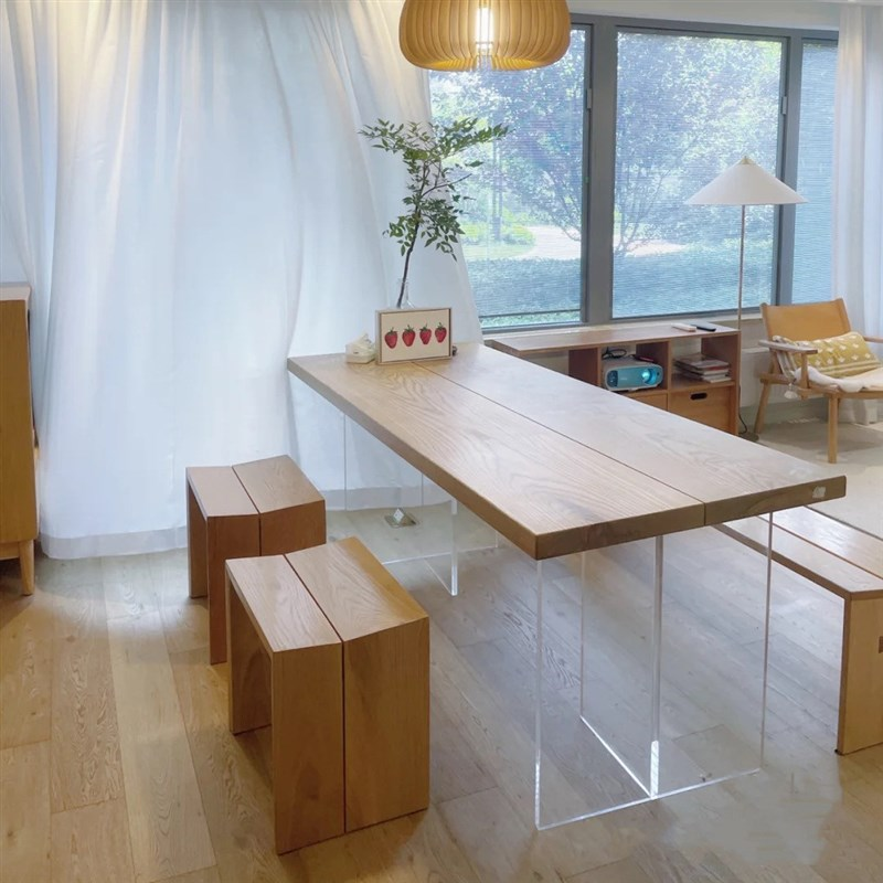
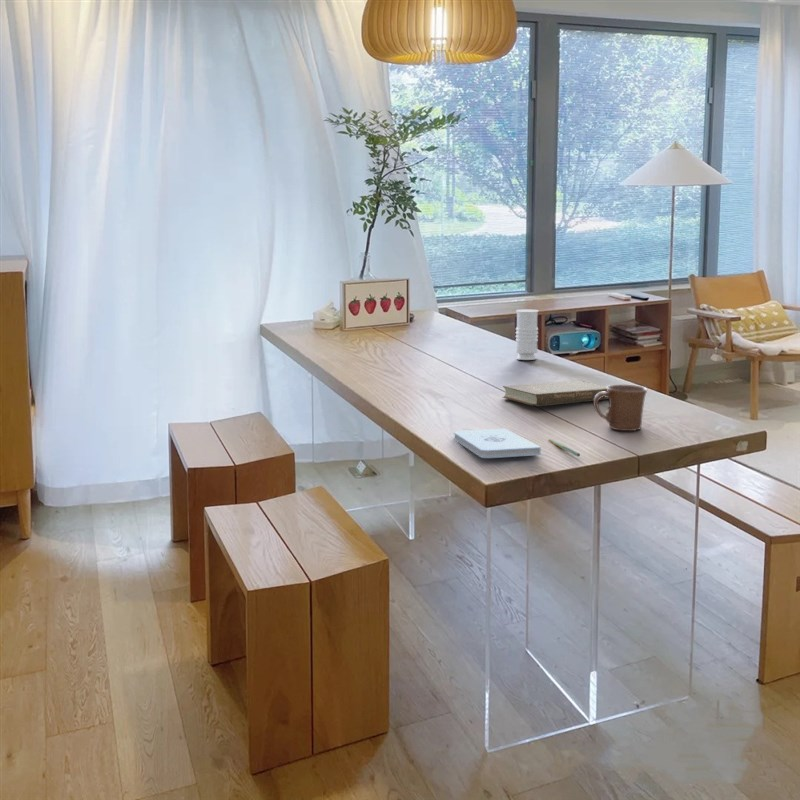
+ candle (526, 334)
+ pen (563, 447)
+ book (558, 392)
+ mug (619, 407)
+ notepad (494, 442)
